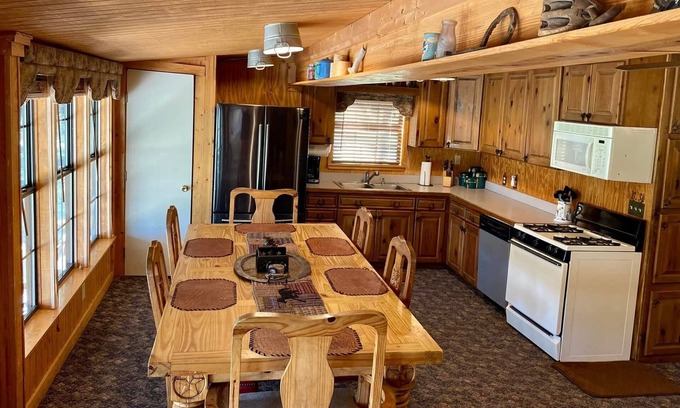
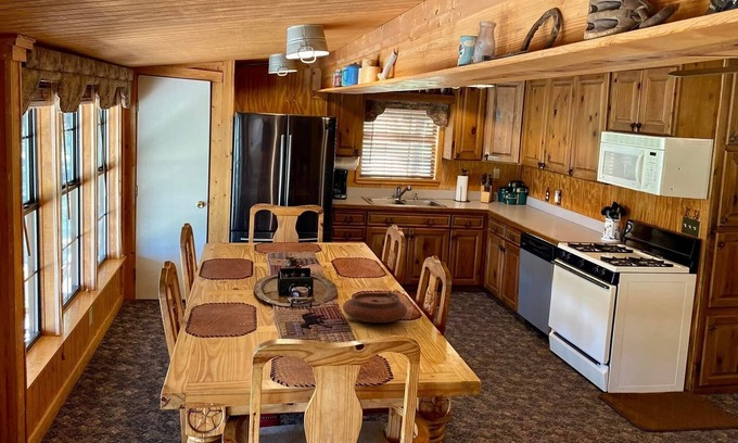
+ plate (378, 307)
